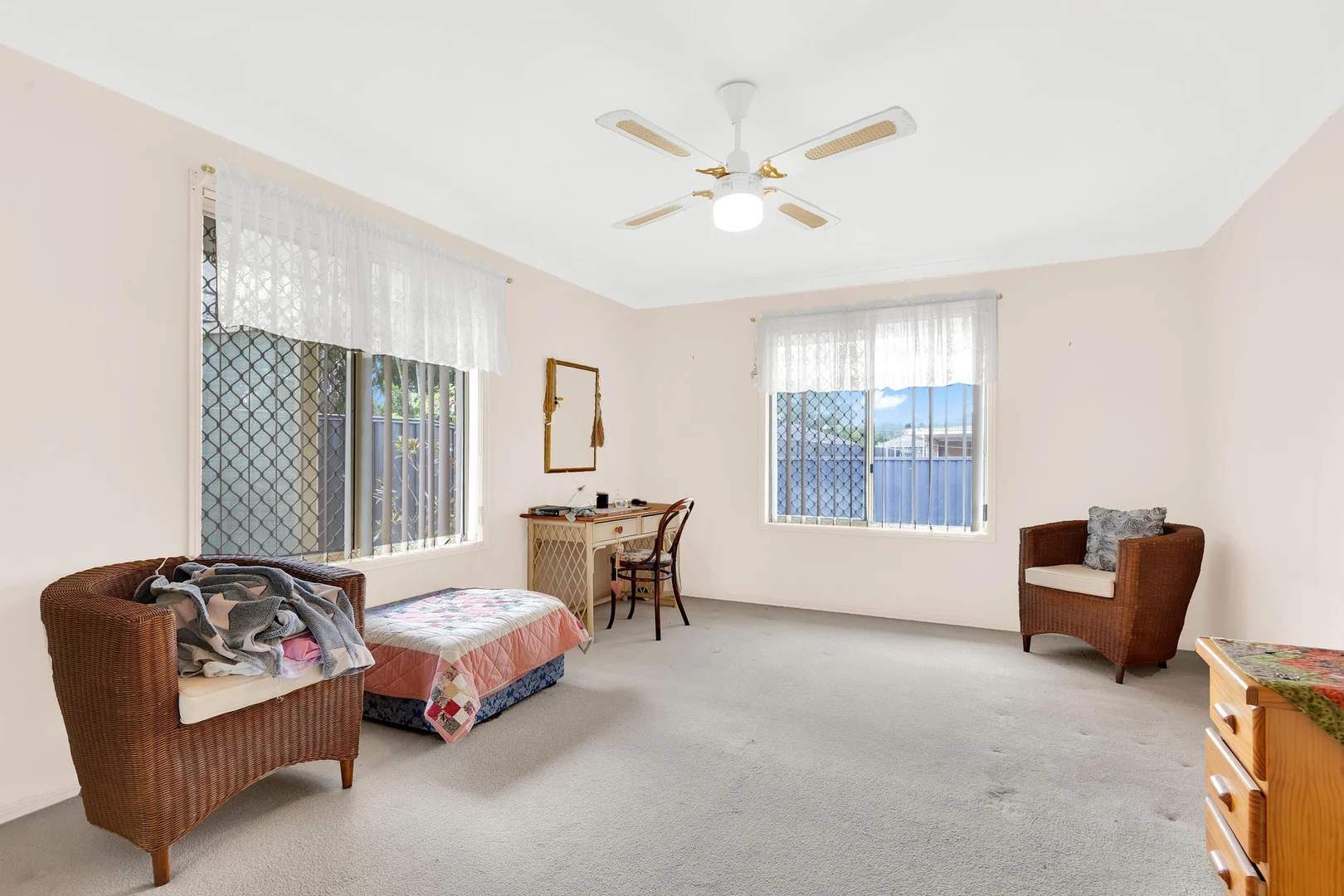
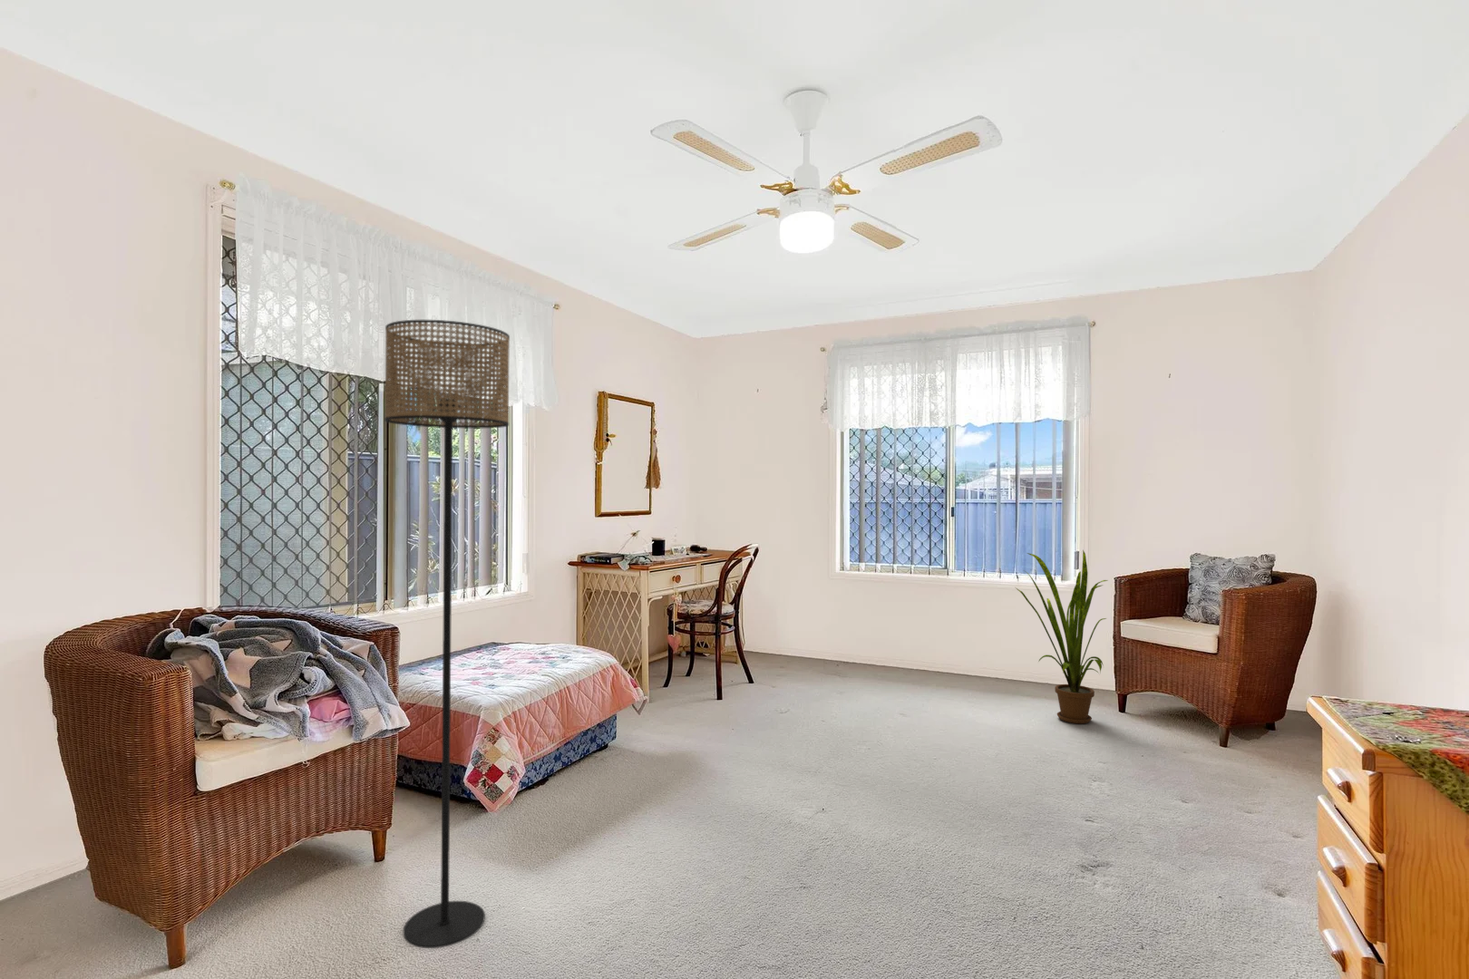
+ house plant (1070, 636)
+ floor lamp (446, 628)
